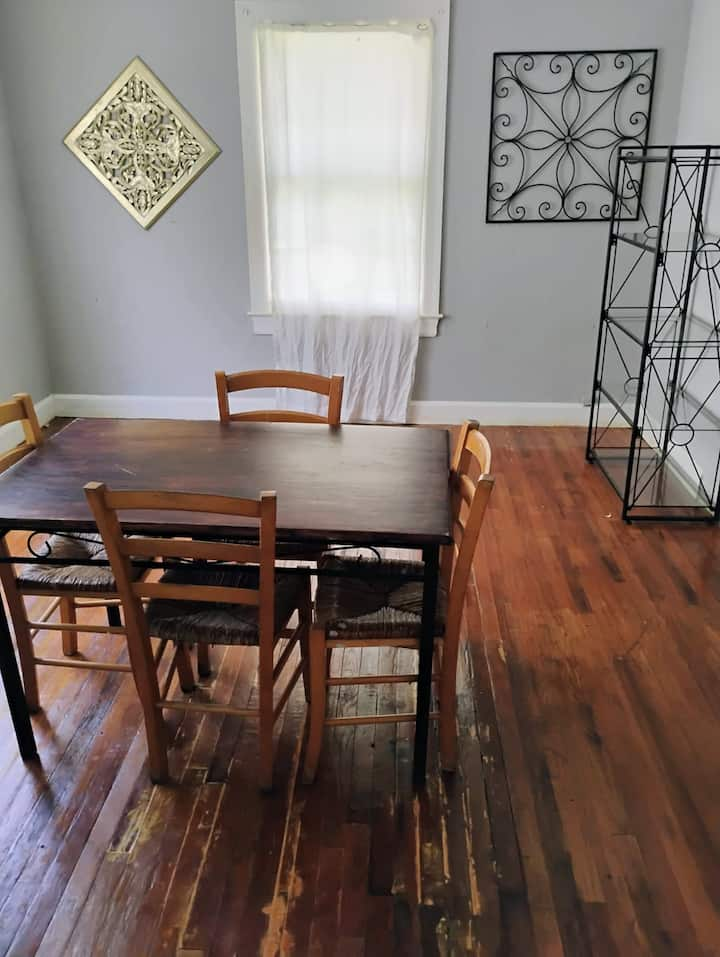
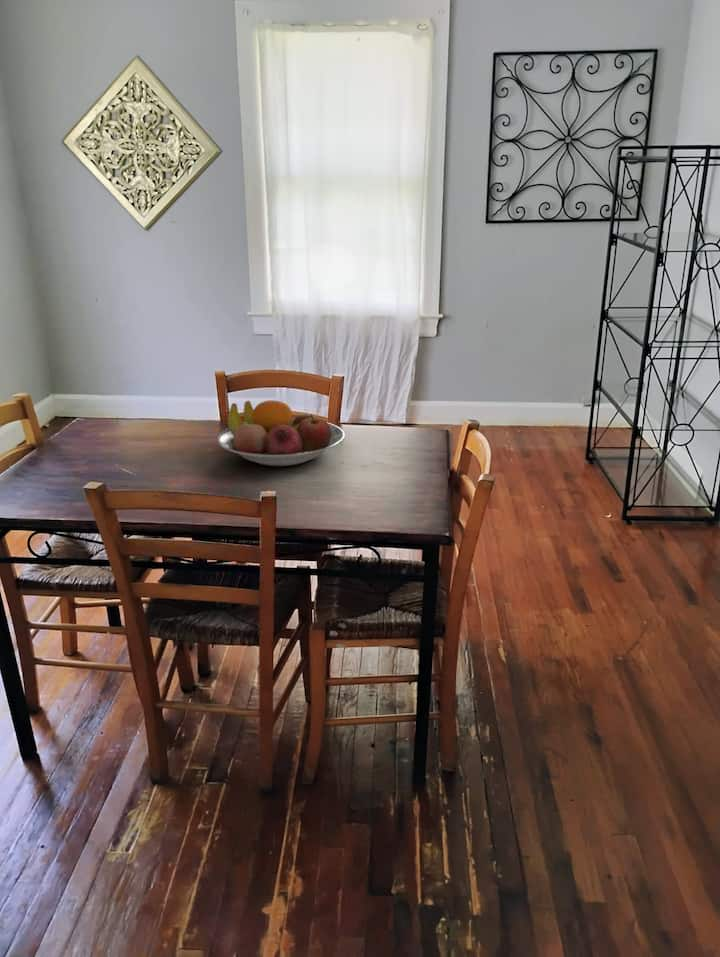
+ fruit bowl (281, 430)
